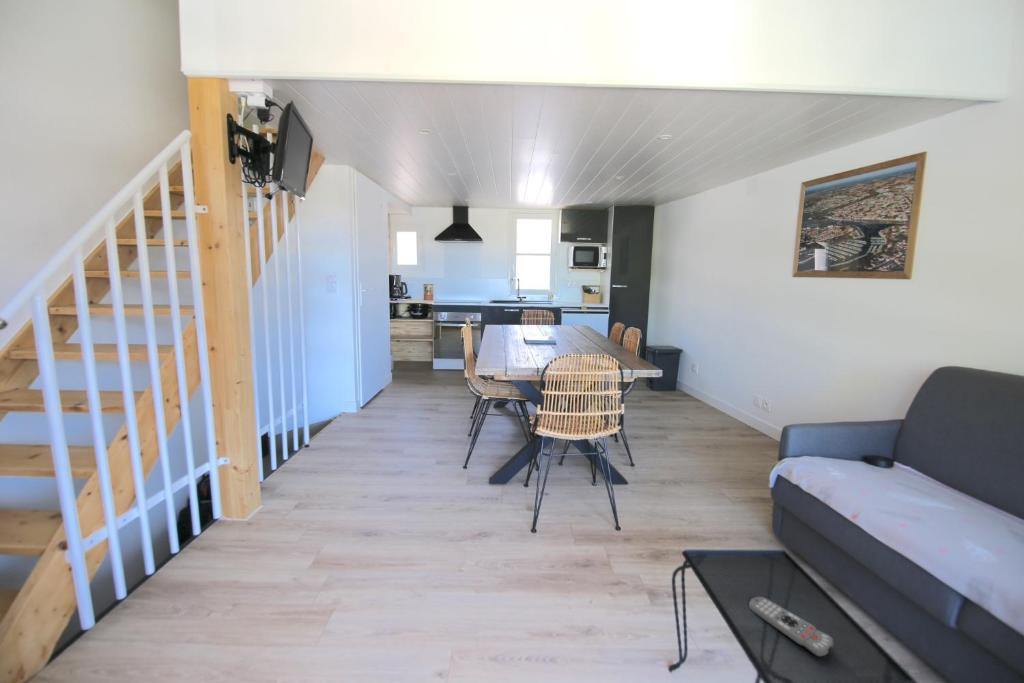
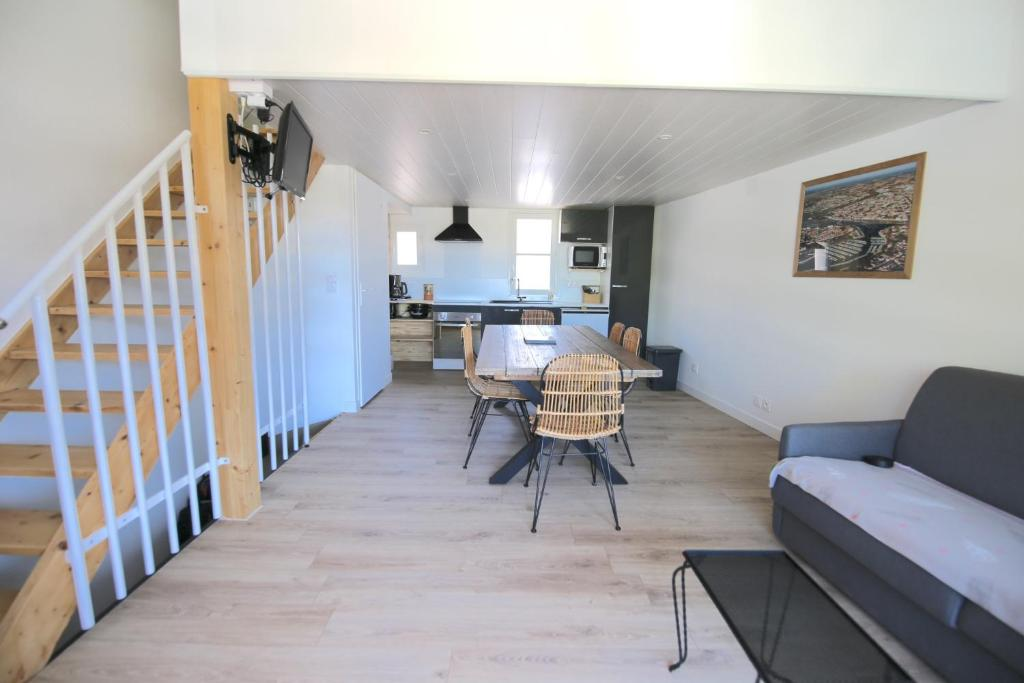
- remote control (787, 623)
